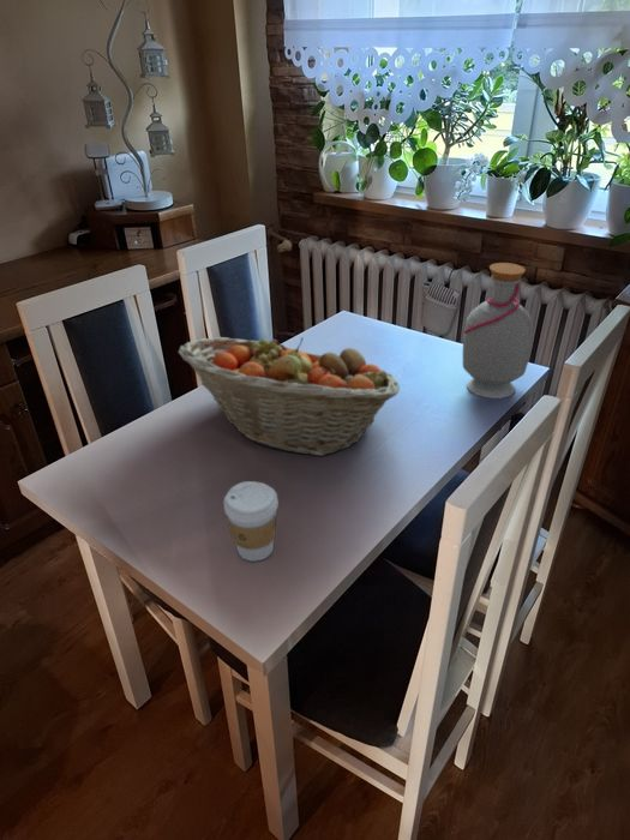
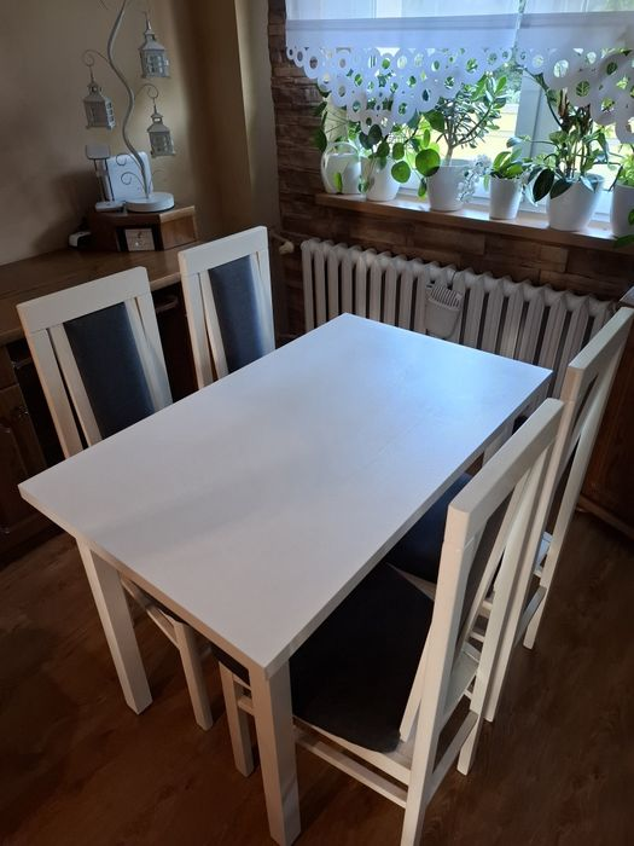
- fruit basket (288, 380)
- coffee cup (252, 522)
- bottle (498, 330)
